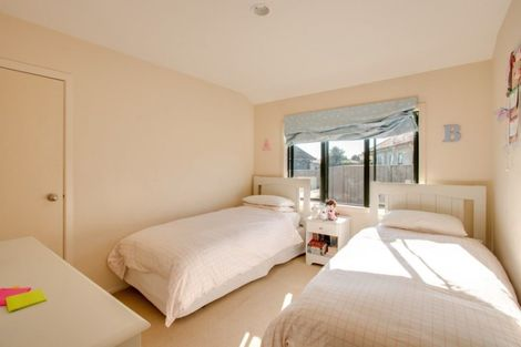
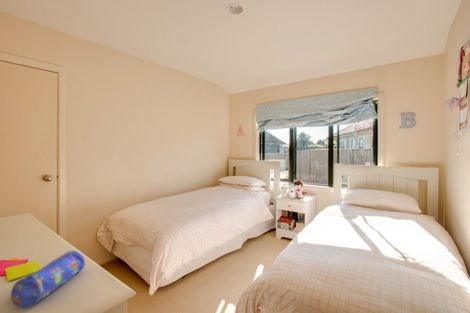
+ pencil case (53, 274)
